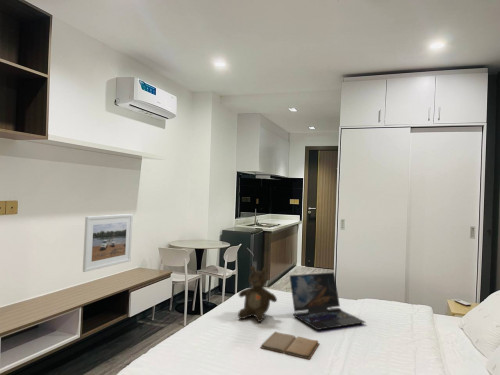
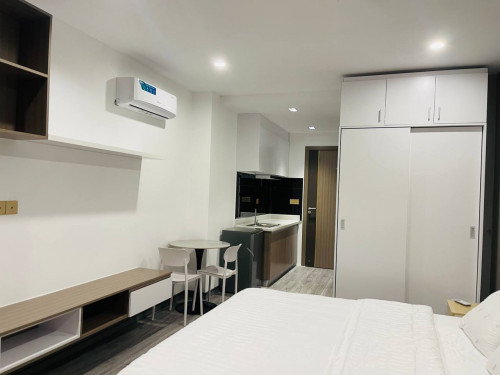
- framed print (109, 240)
- book (290, 344)
- teddy bear (255, 292)
- laptop (326, 299)
